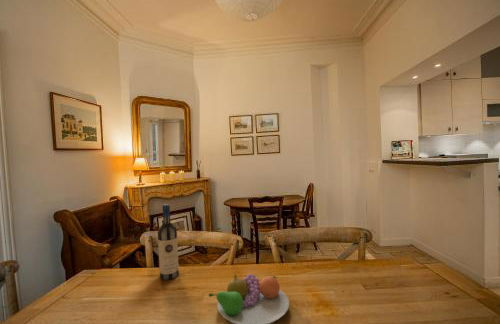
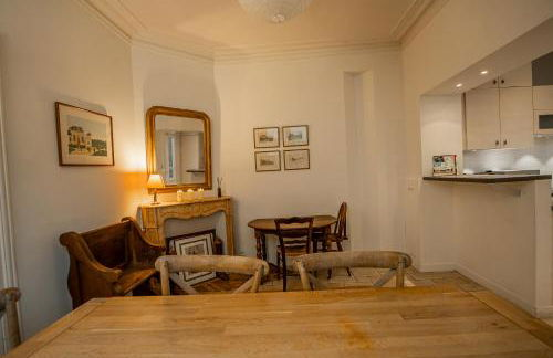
- wine bottle (167, 240)
- fruit bowl (249, 294)
